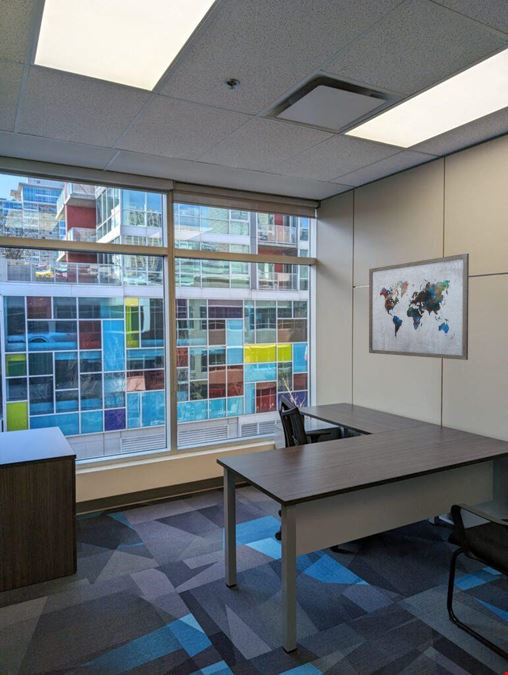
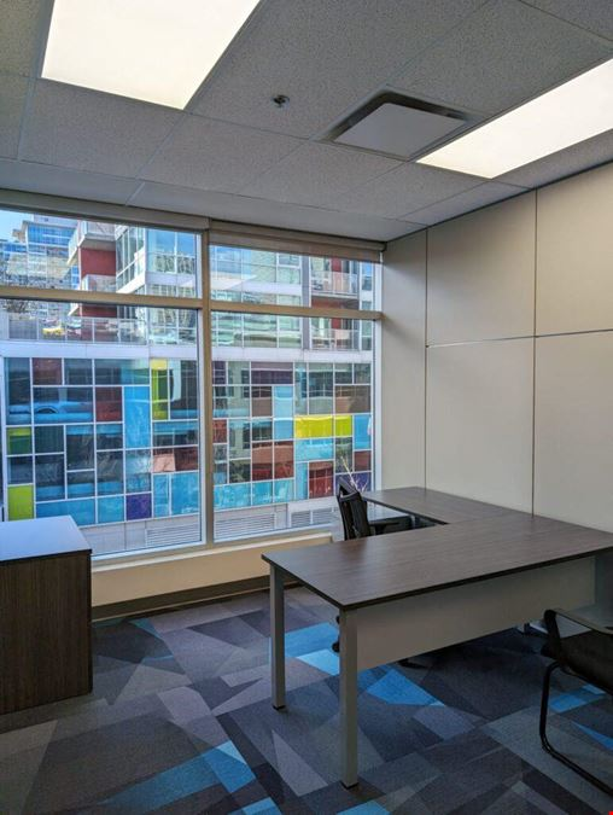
- wall art (412, 309)
